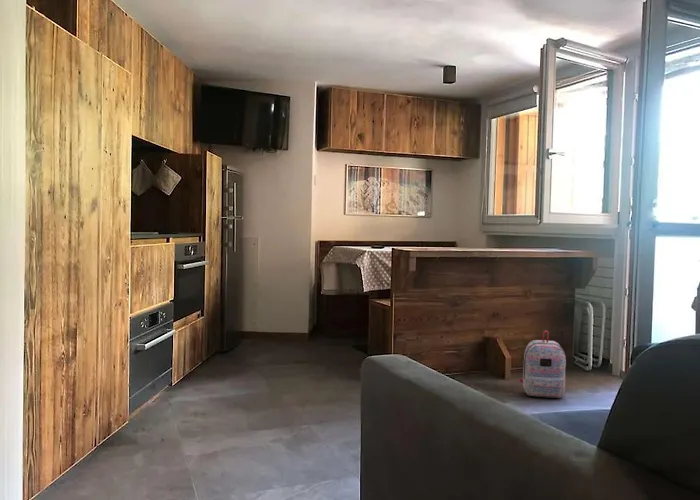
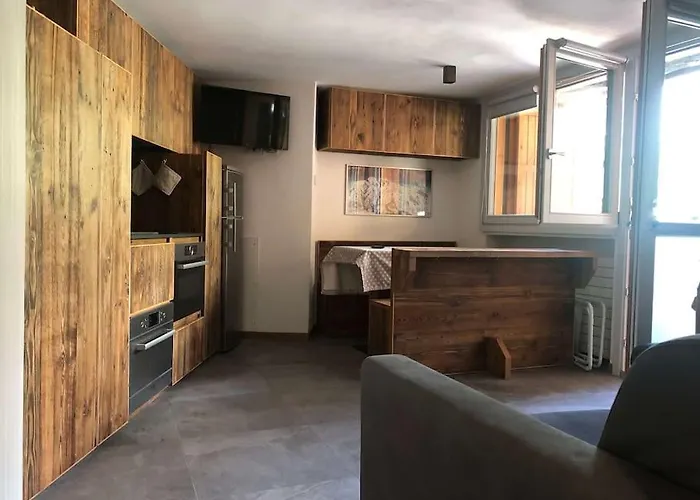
- backpack (544, 362)
